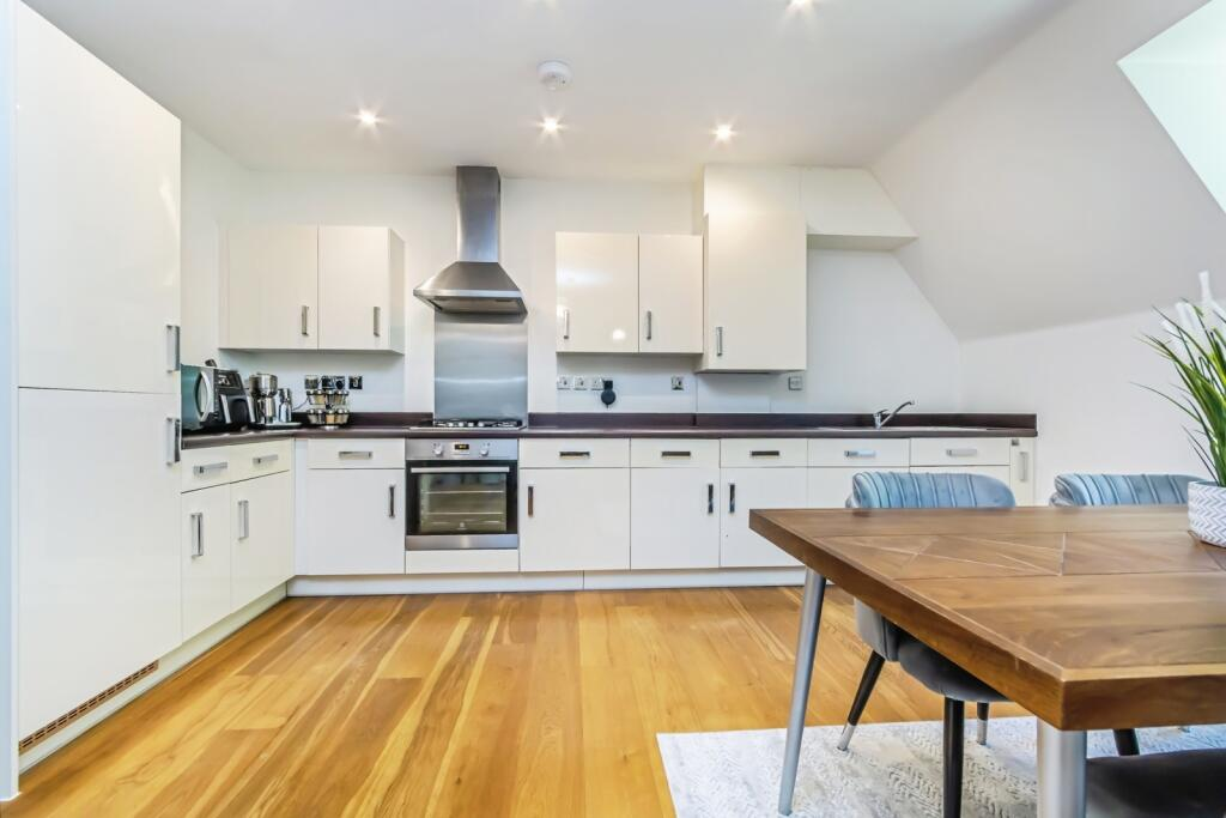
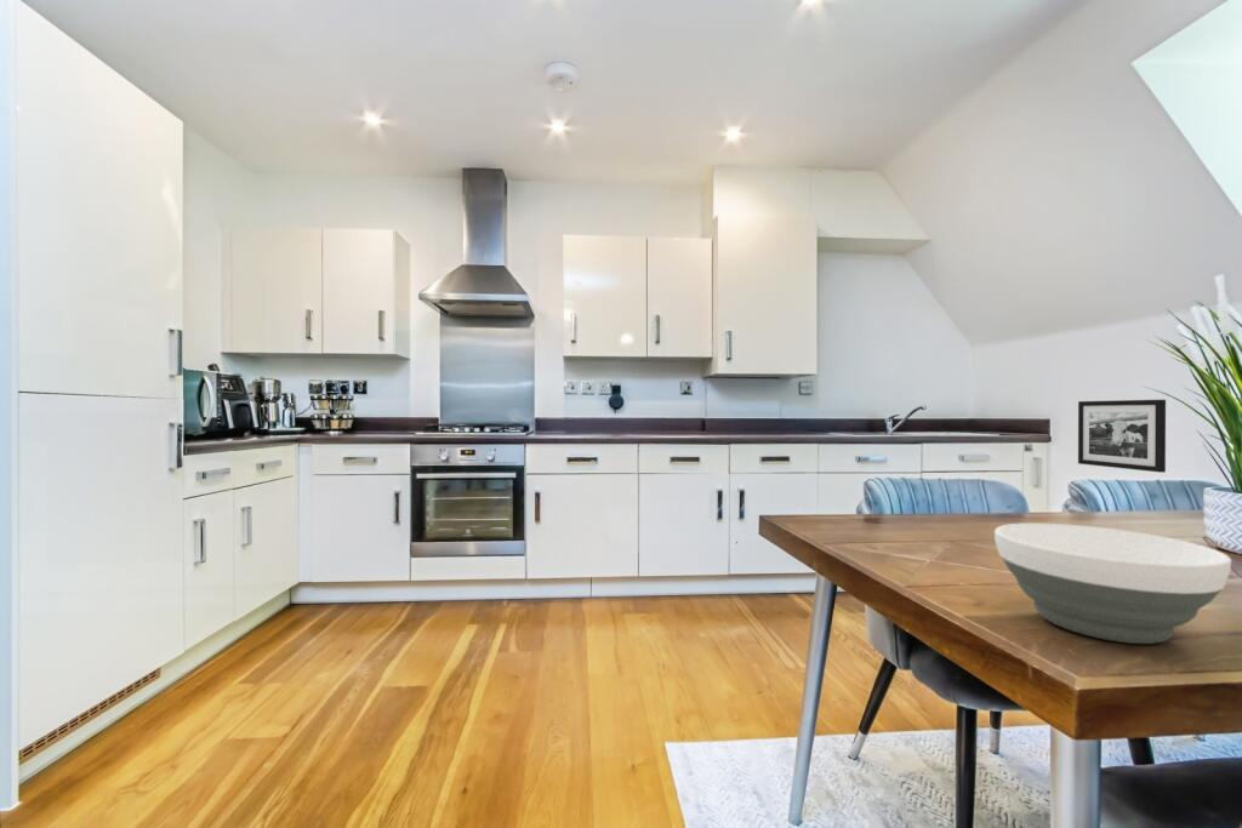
+ picture frame (1118, 434)
+ bowl (1099, 582)
